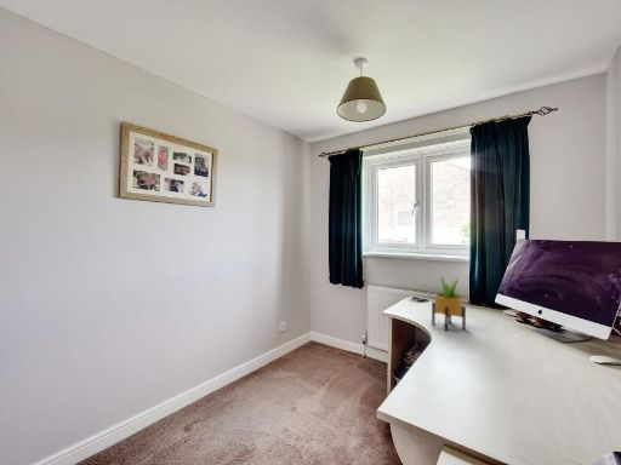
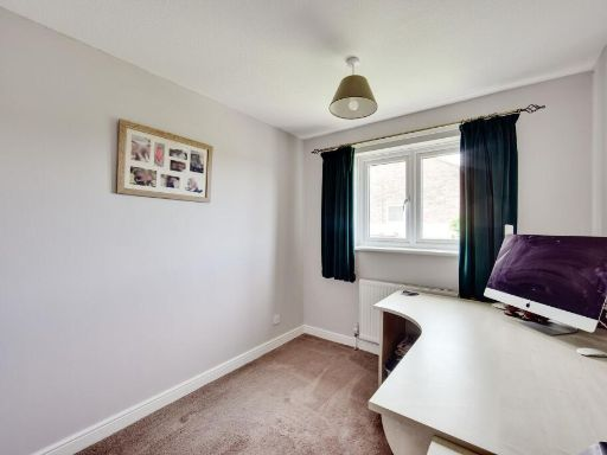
- potted plant (448, 299)
